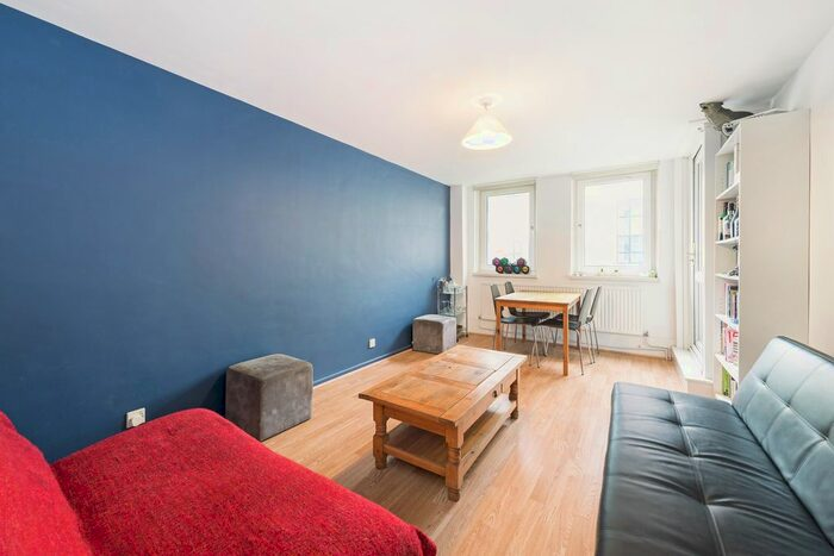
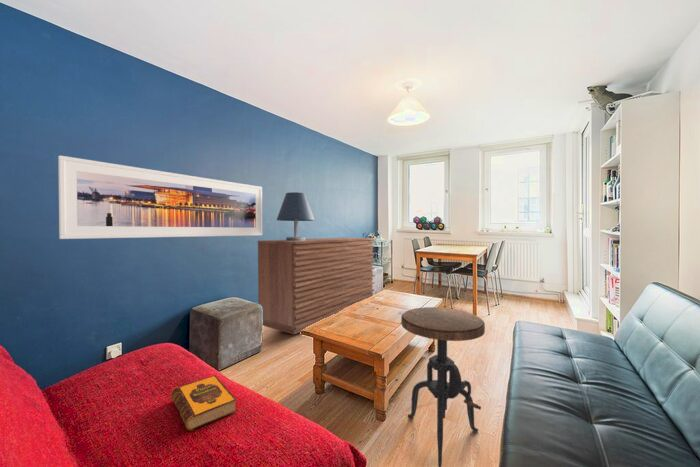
+ side table (440, 376)
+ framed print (187, 206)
+ table lamp (295, 216)
+ hardback book (202, 400)
+ sideboard (324, 275)
